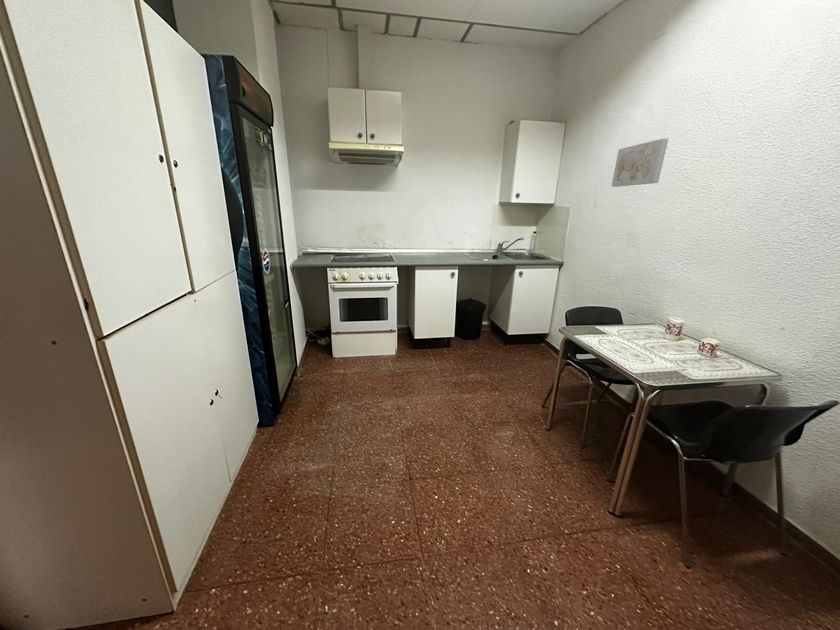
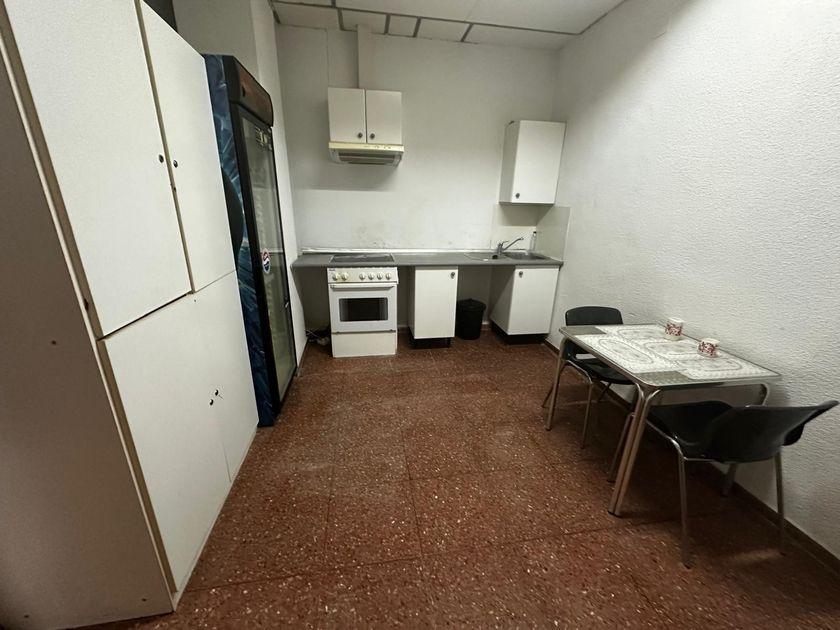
- wall art (637, 165)
